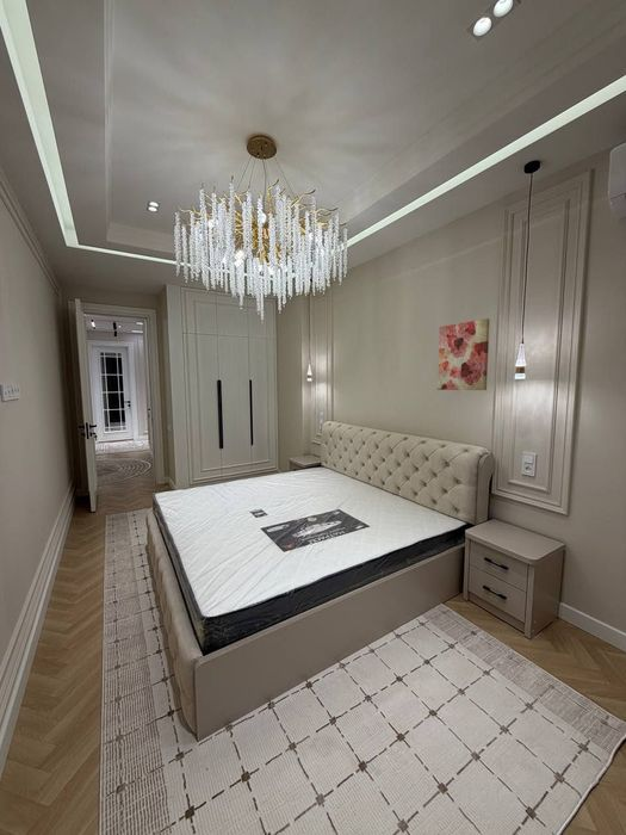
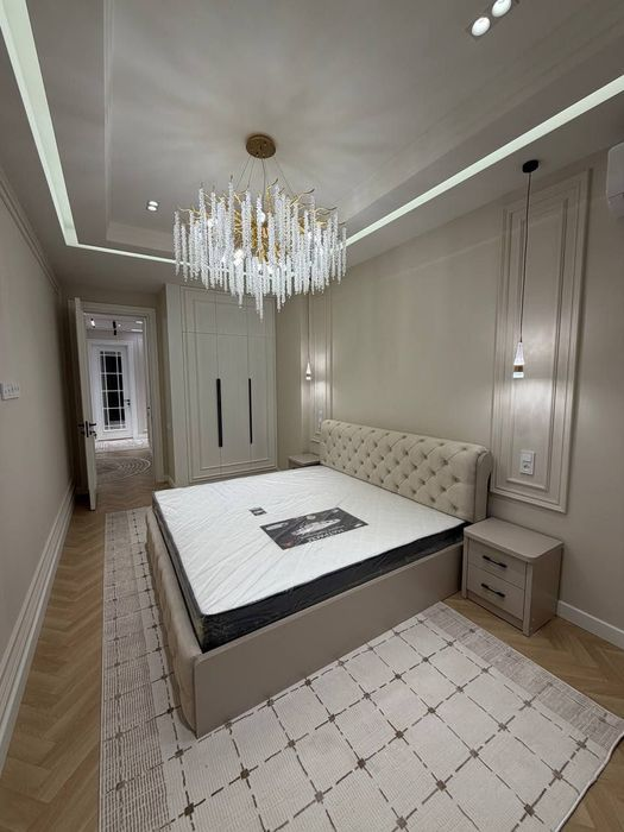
- wall art (461, 357)
